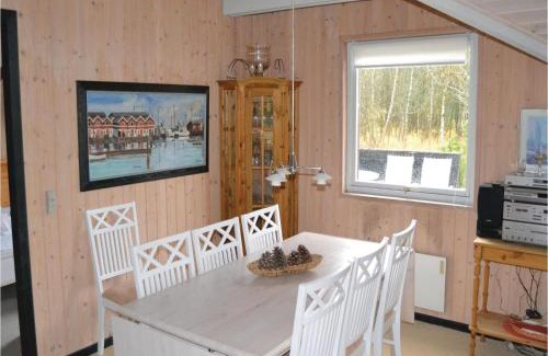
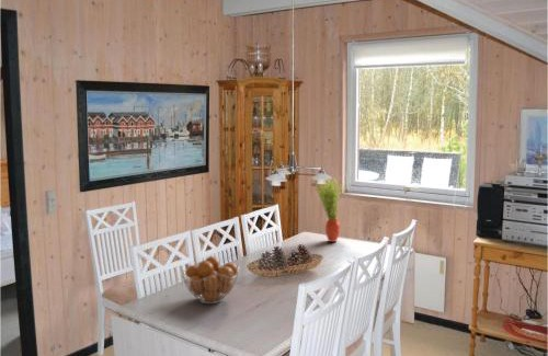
+ potted plant (328, 208)
+ fruit basket (210, 279)
